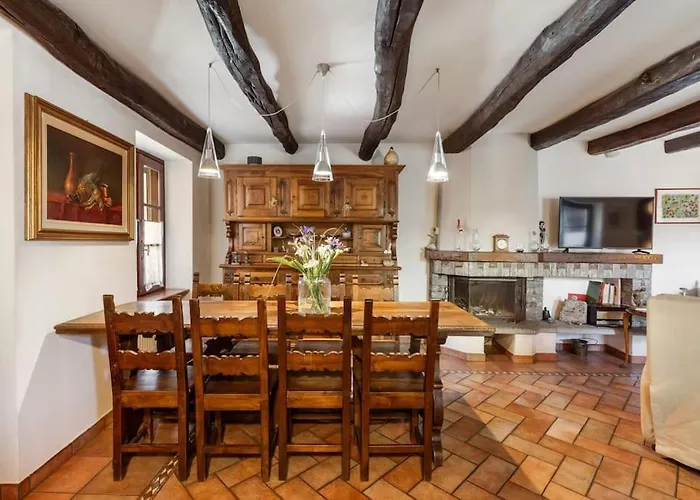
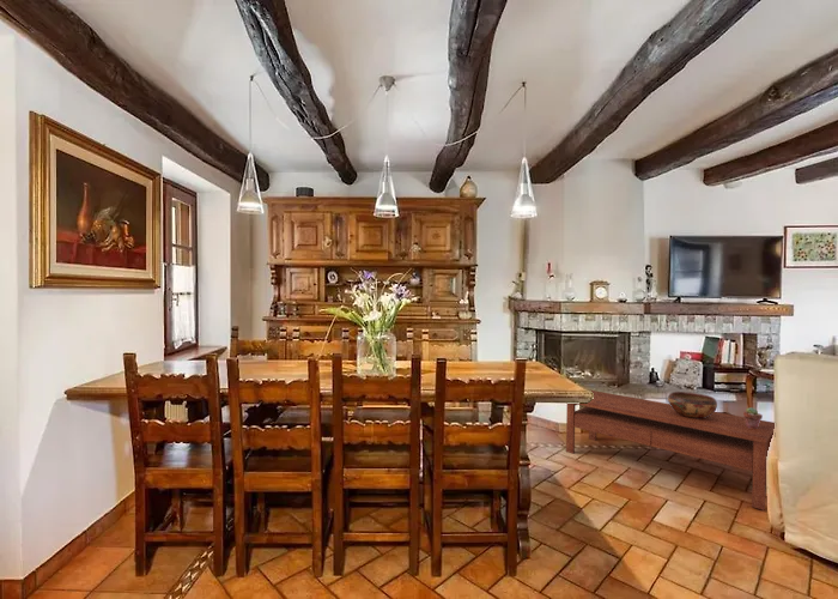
+ potted succulent (752, 417)
+ decorative bowl (691, 405)
+ coffee table (661, 438)
